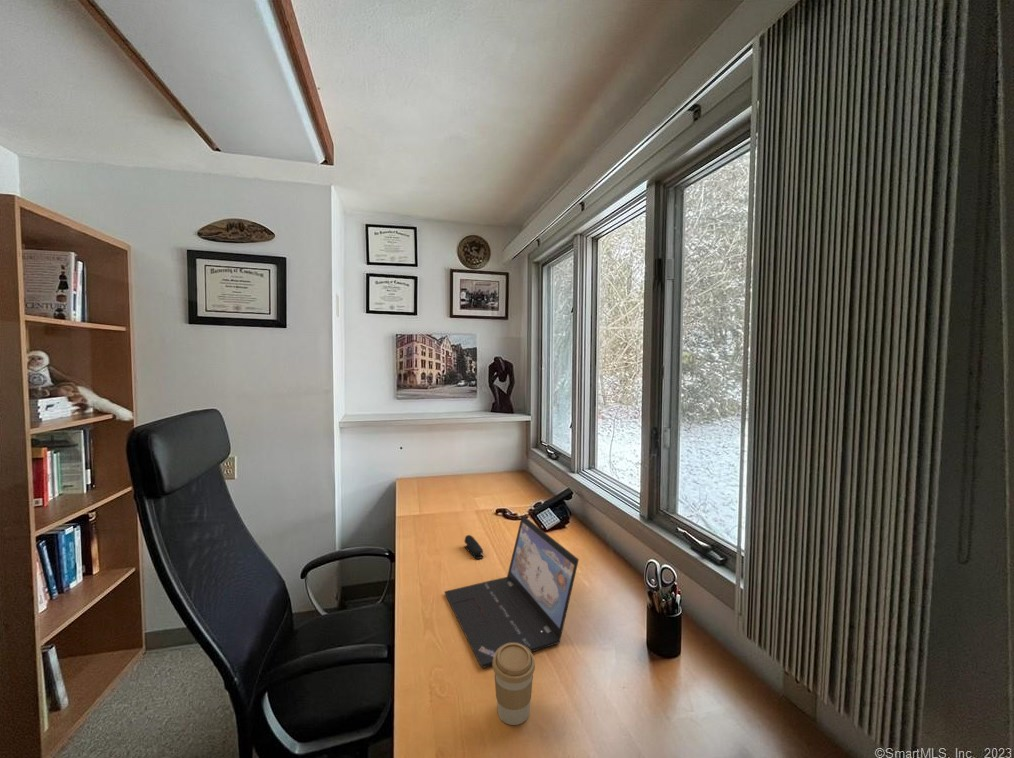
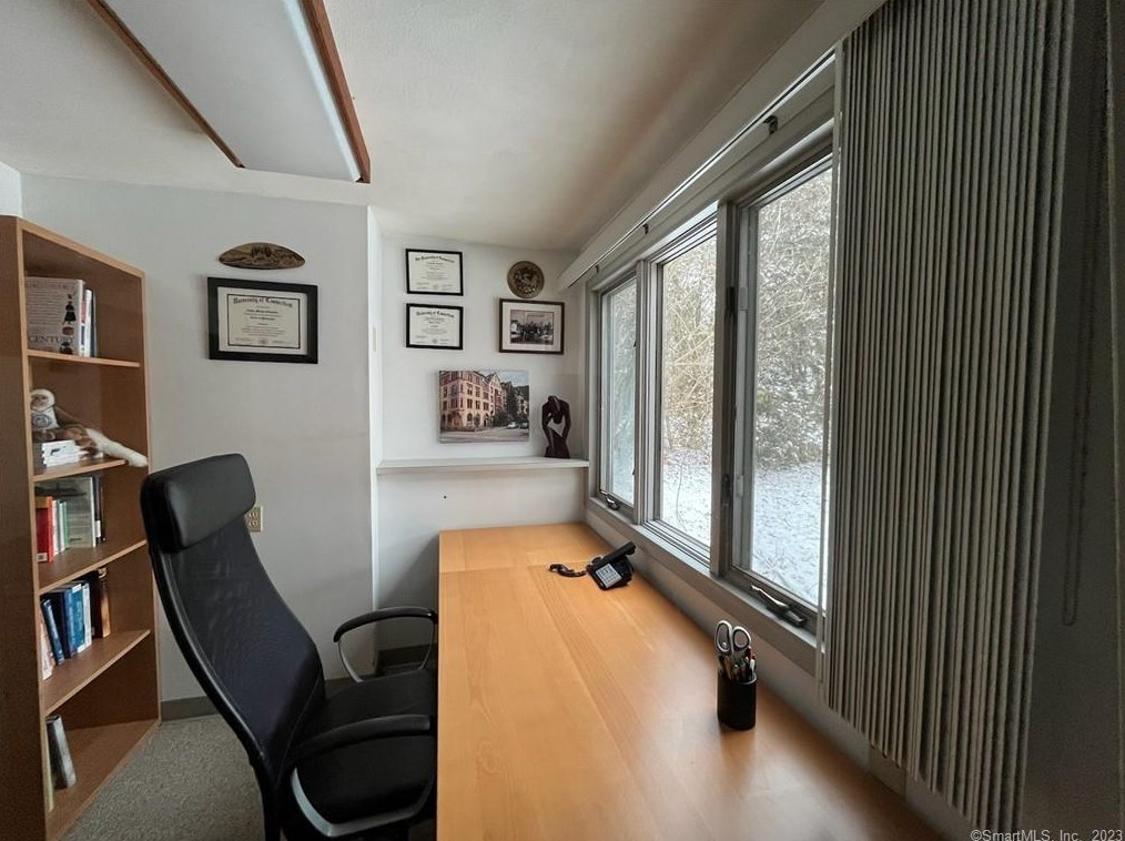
- stapler (473, 546)
- coffee cup (513, 682)
- laptop (505, 578)
